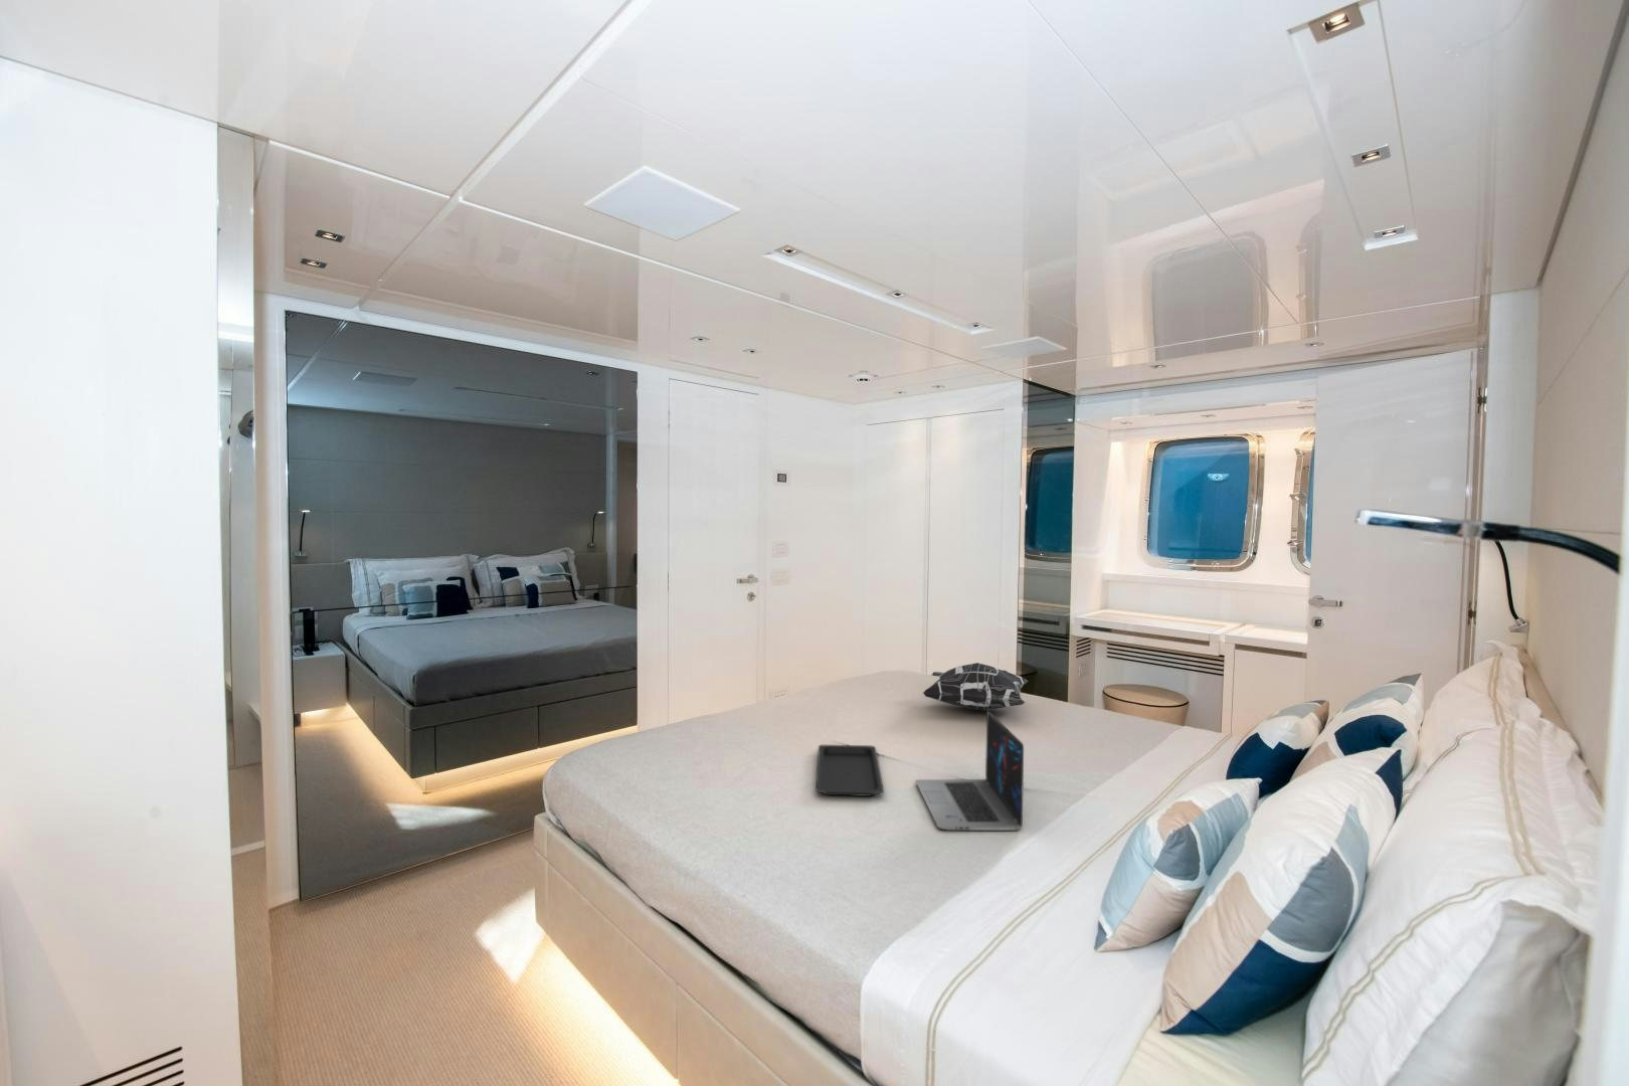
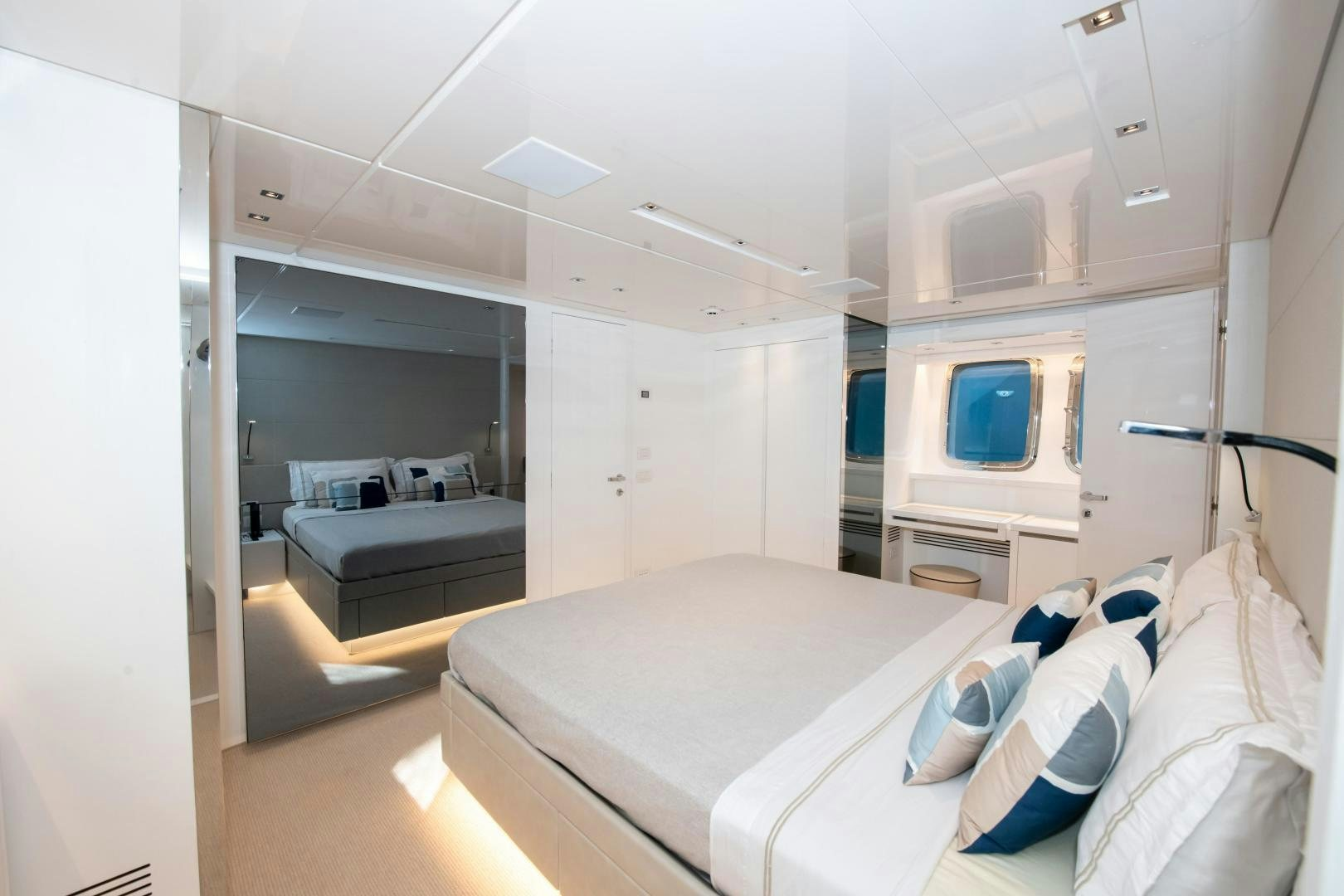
- laptop (965, 779)
- serving tray (847, 770)
- decorative pillow (974, 686)
